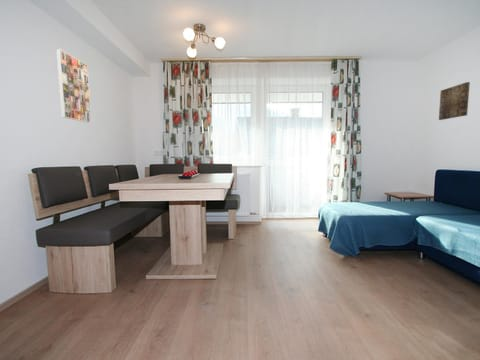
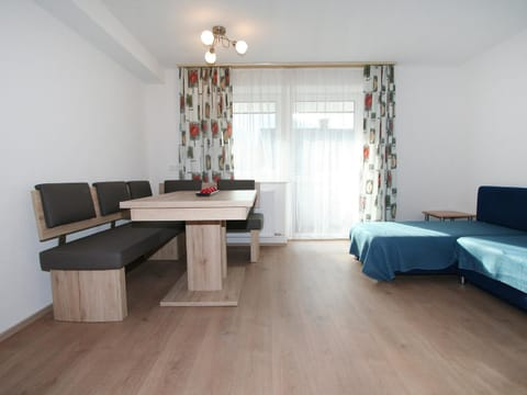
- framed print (75, 89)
- wall art (453, 102)
